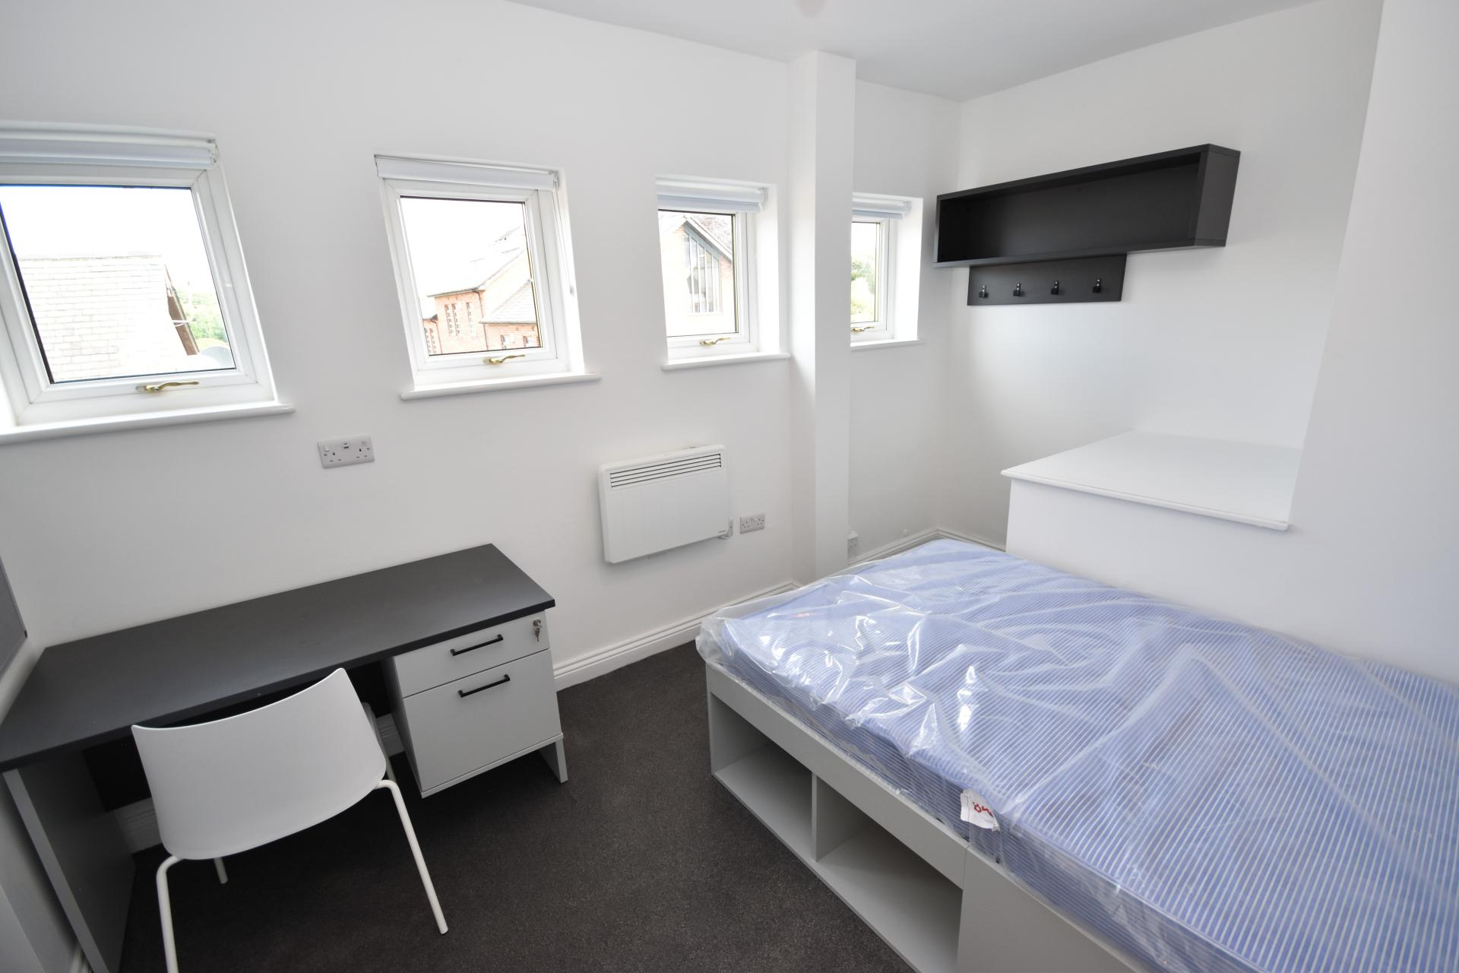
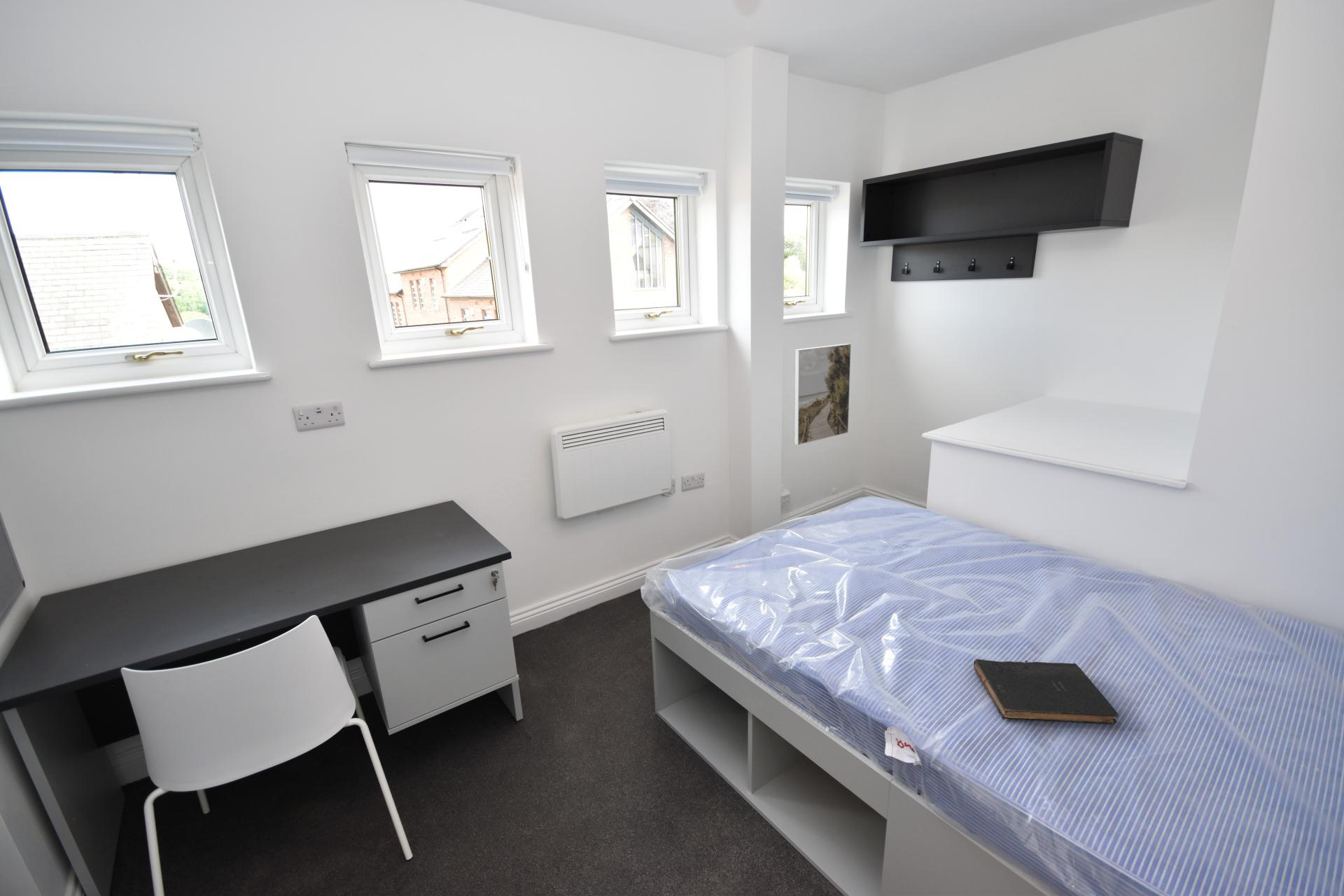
+ book (1040, 688)
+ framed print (822, 393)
